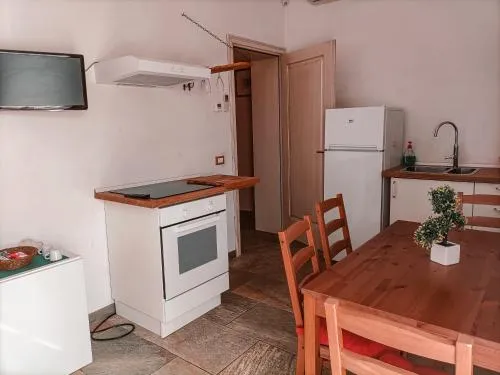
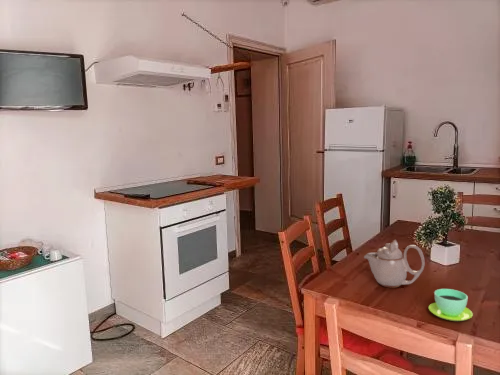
+ teapot (392, 262)
+ cup (450, 304)
